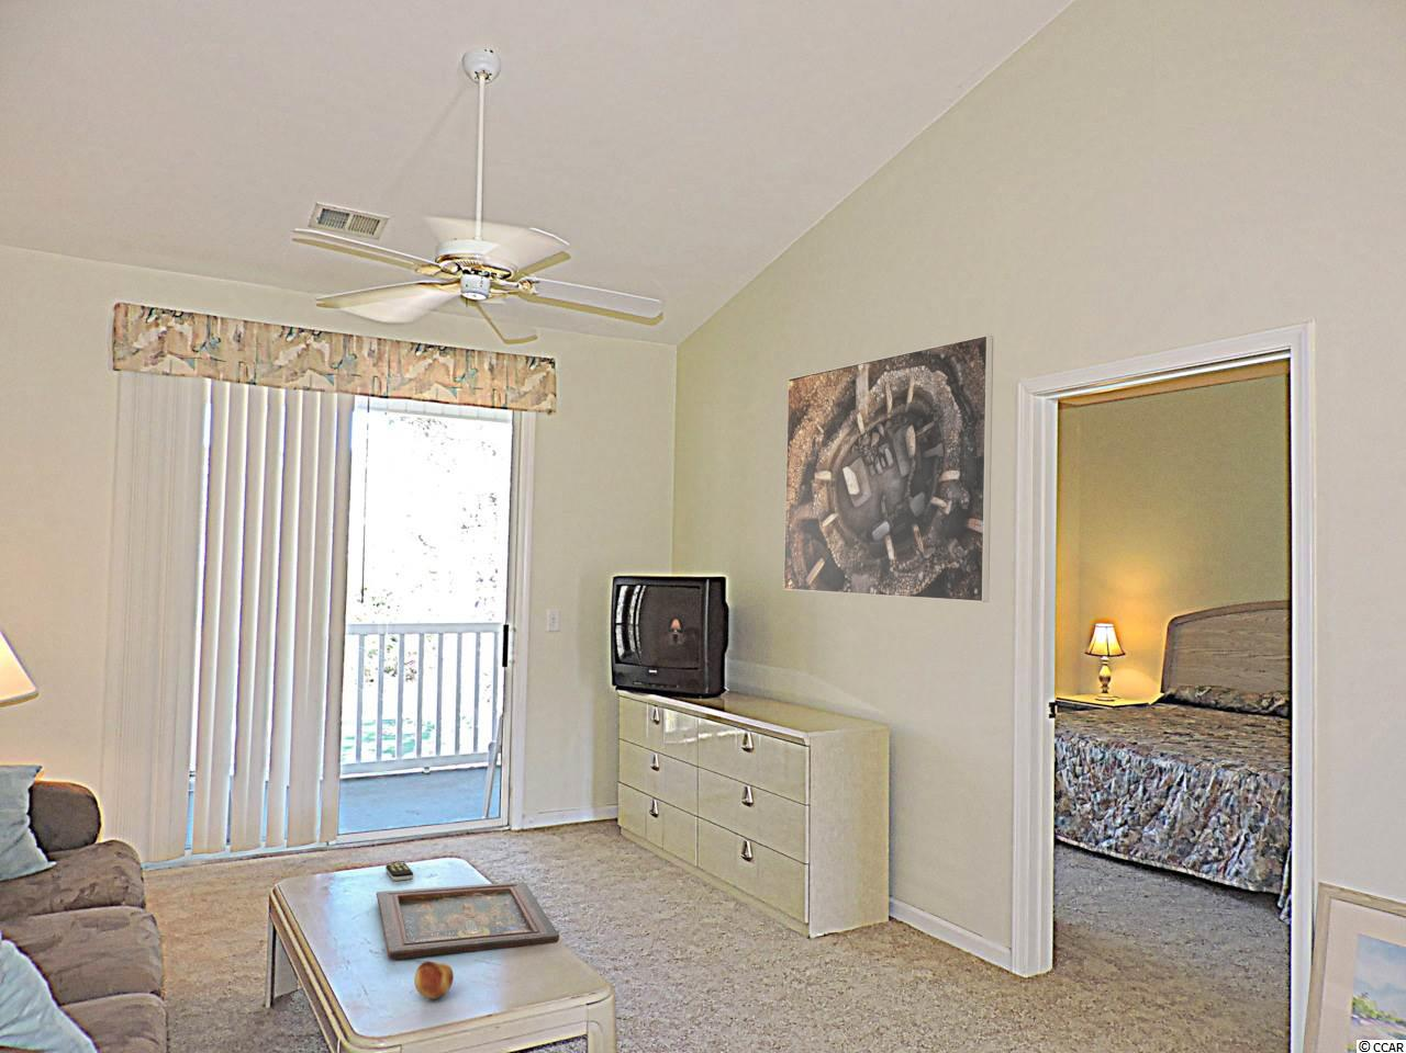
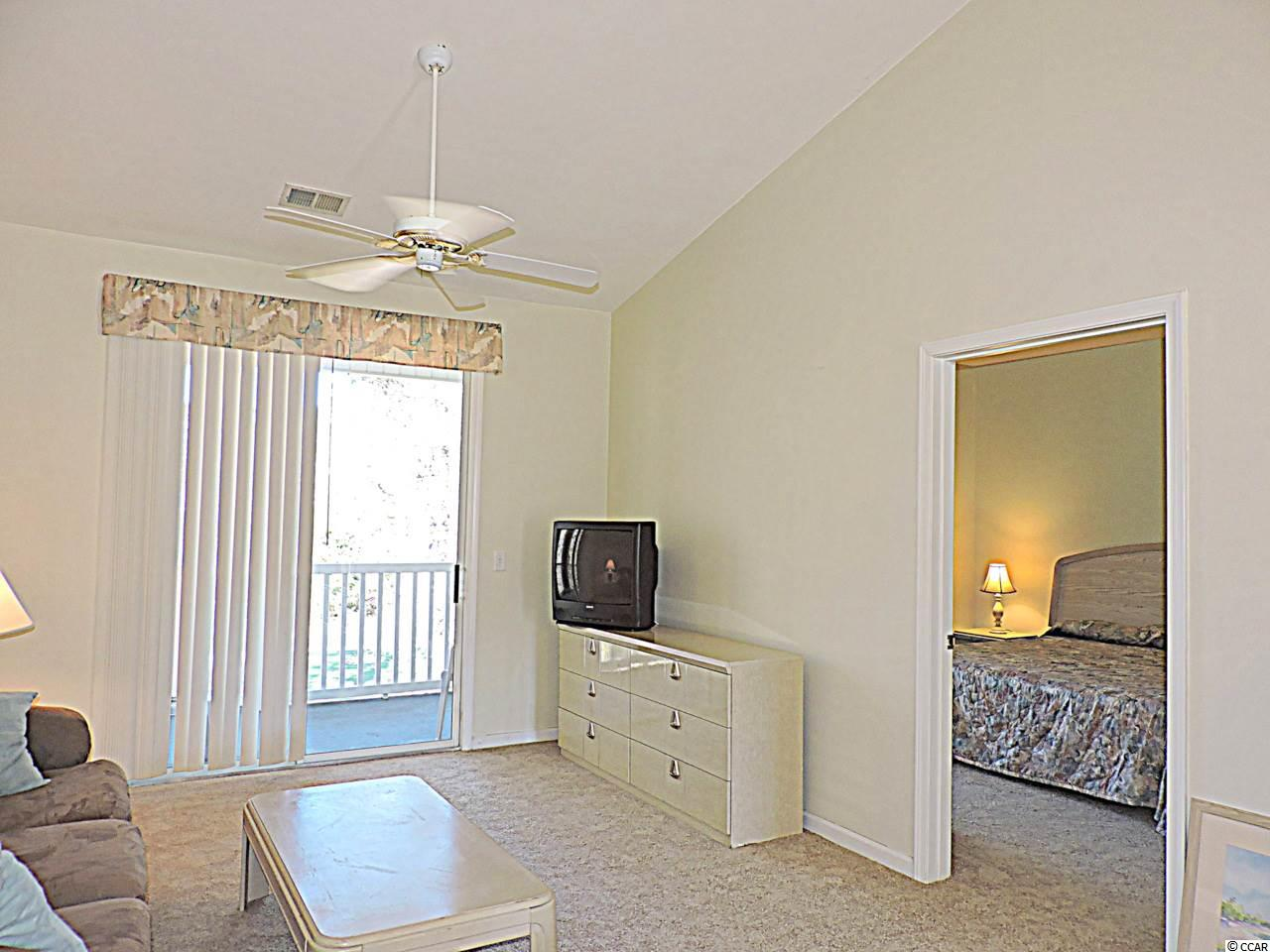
- religious icon (463, 916)
- fruit (434, 979)
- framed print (877, 476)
- remote control (399, 870)
